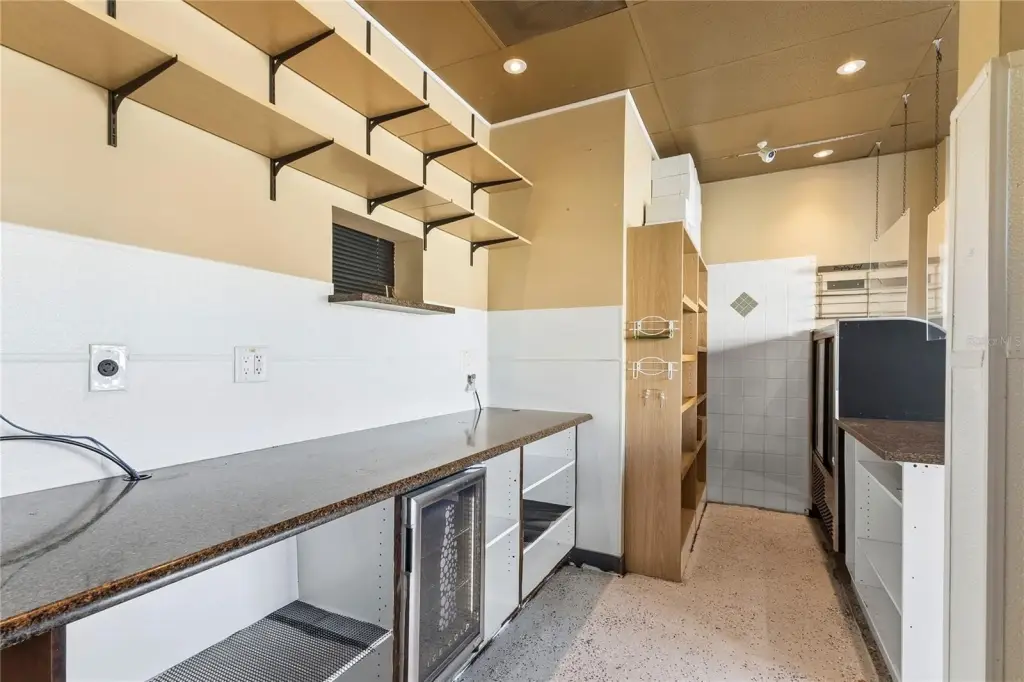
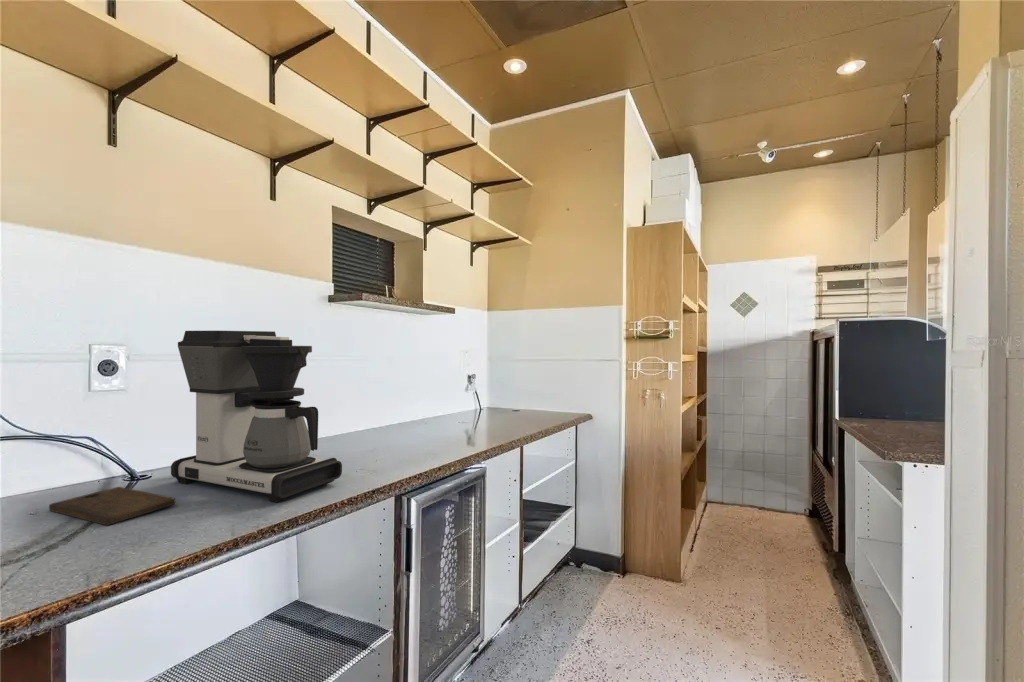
+ coffee maker (258, 407)
+ cutting board (113, 504)
